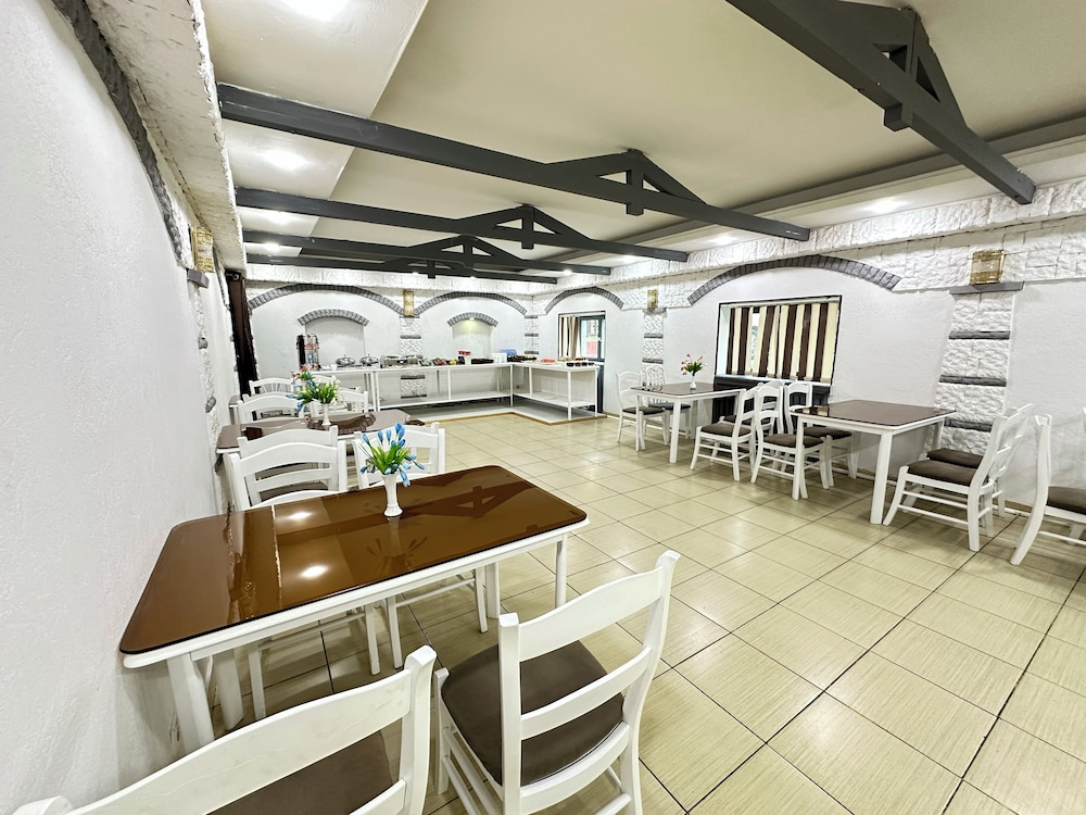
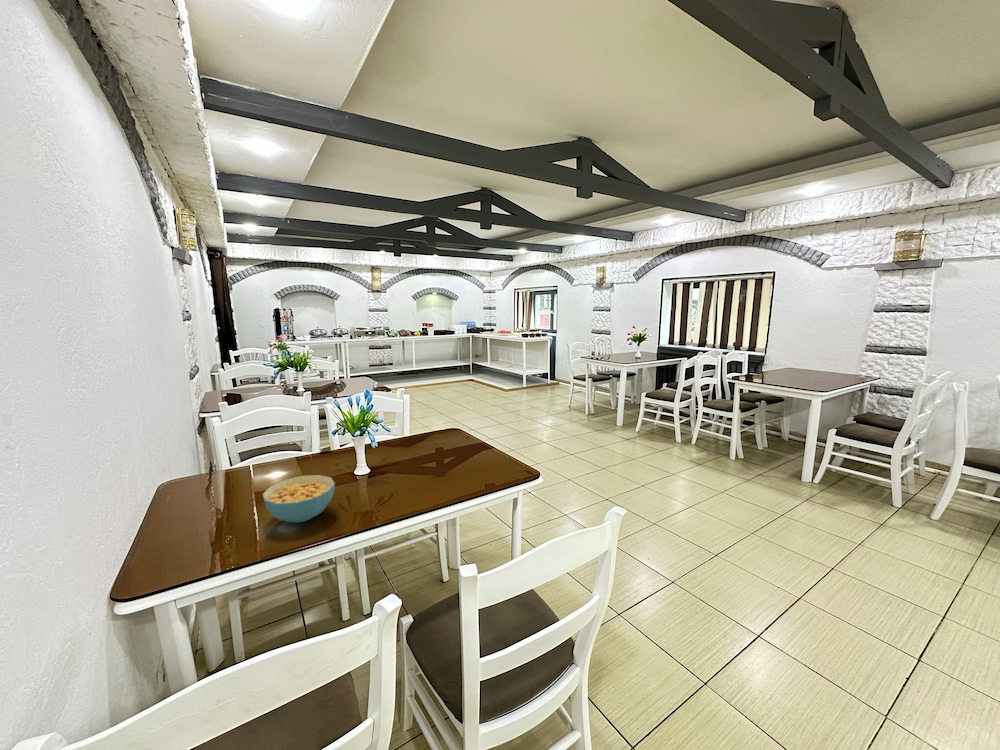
+ cereal bowl (301, 503)
